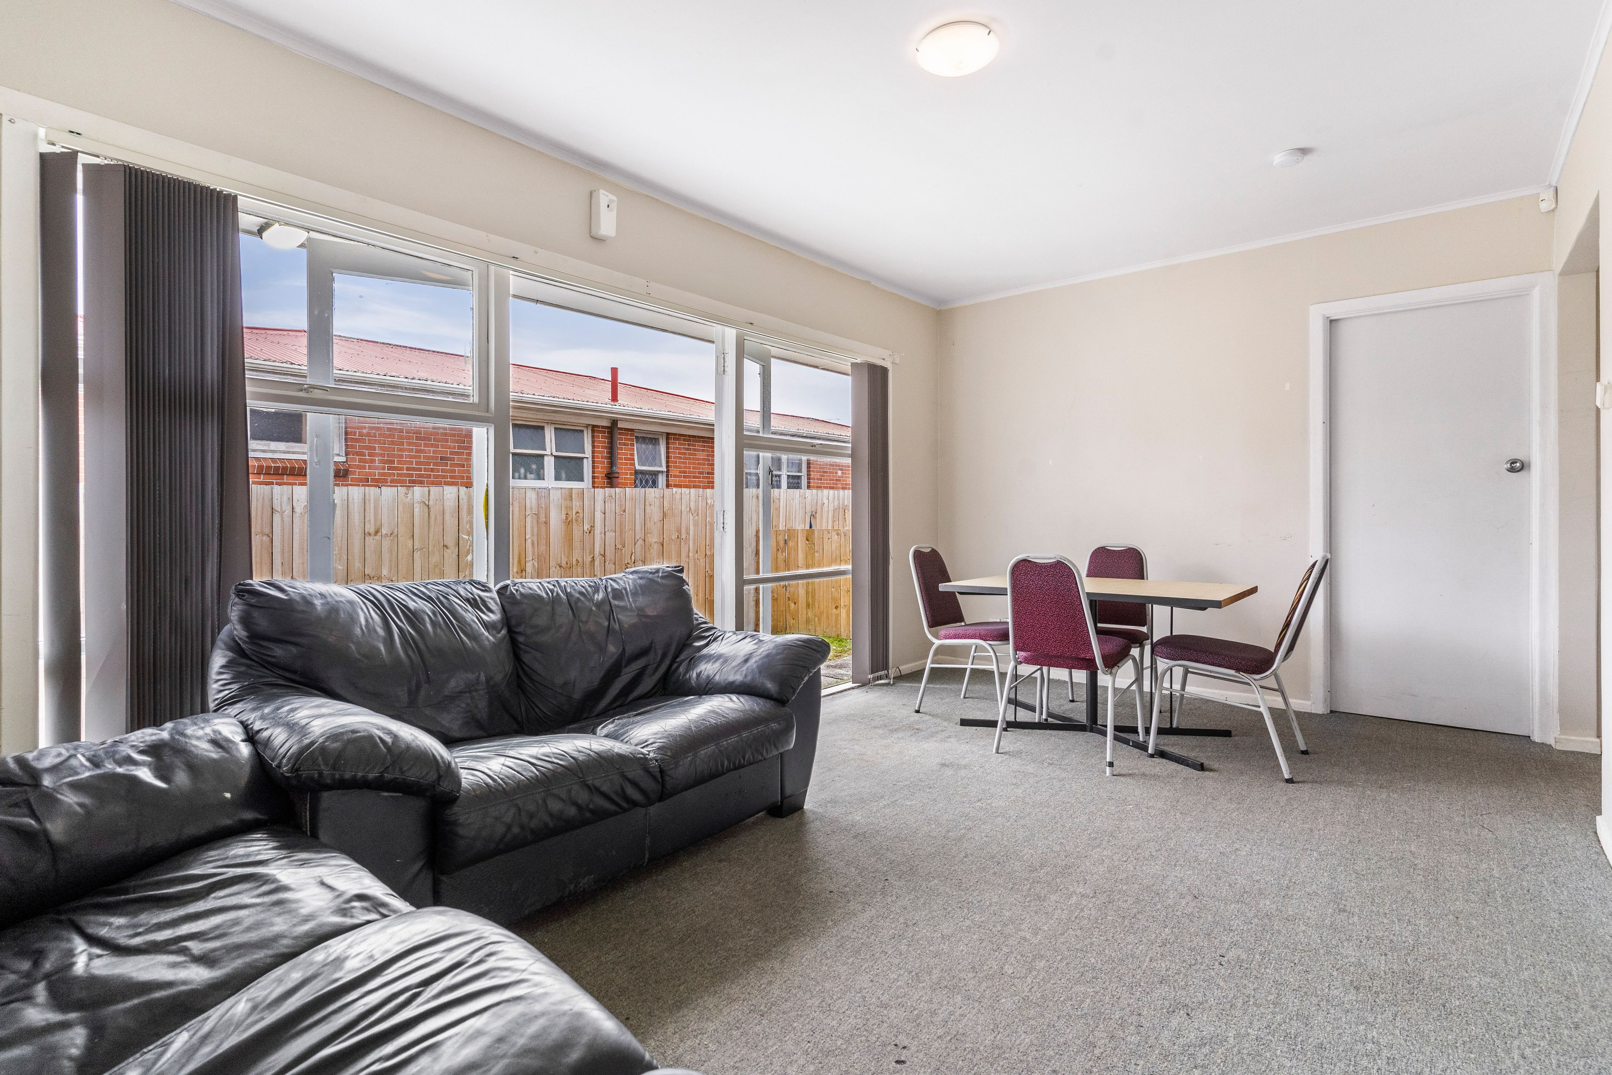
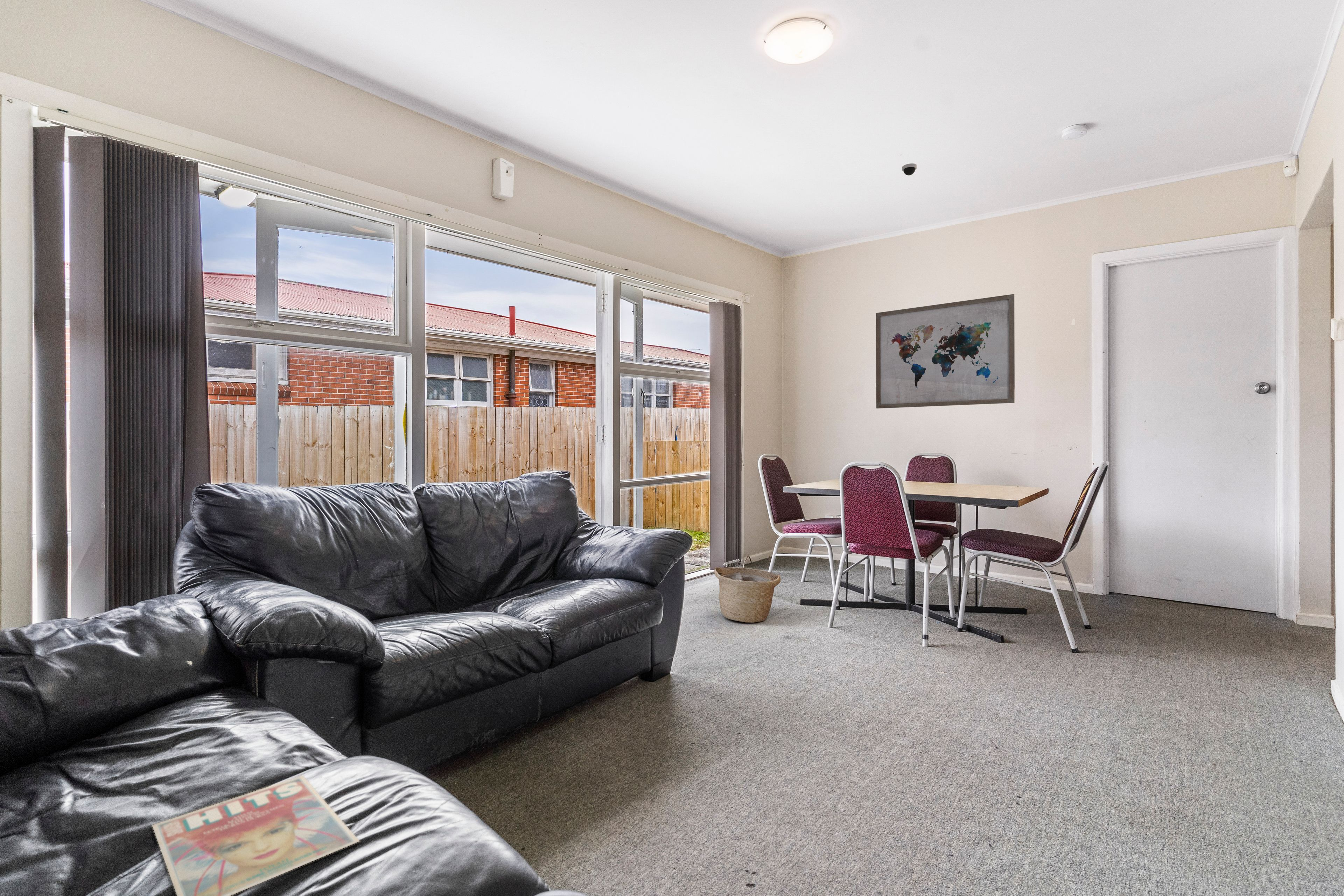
+ magazine (253, 833)
+ dome security camera (909, 170)
+ wall art (941, 355)
+ basket (747, 592)
